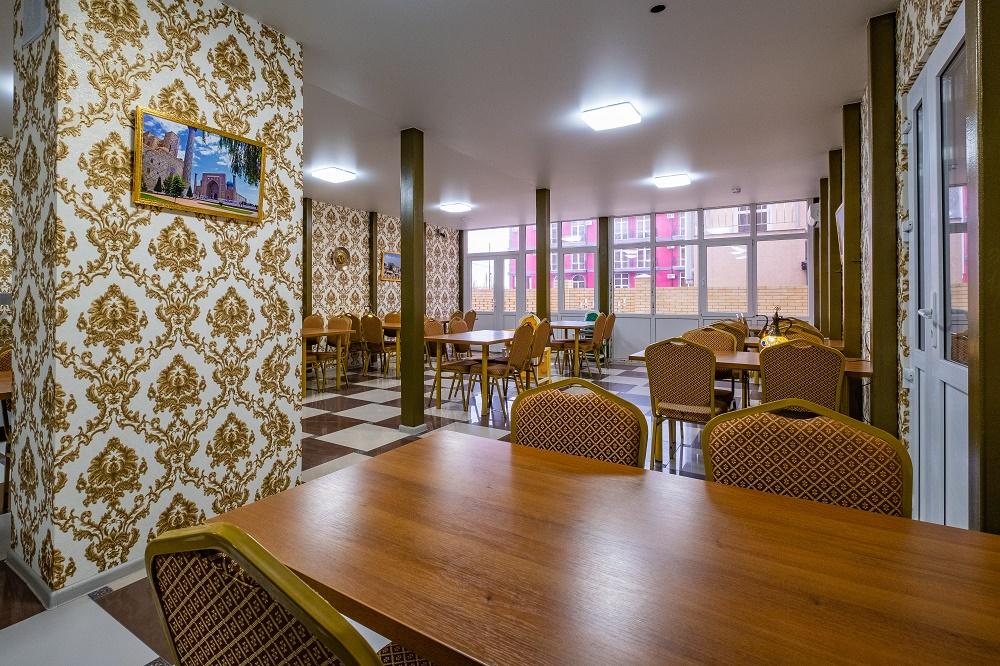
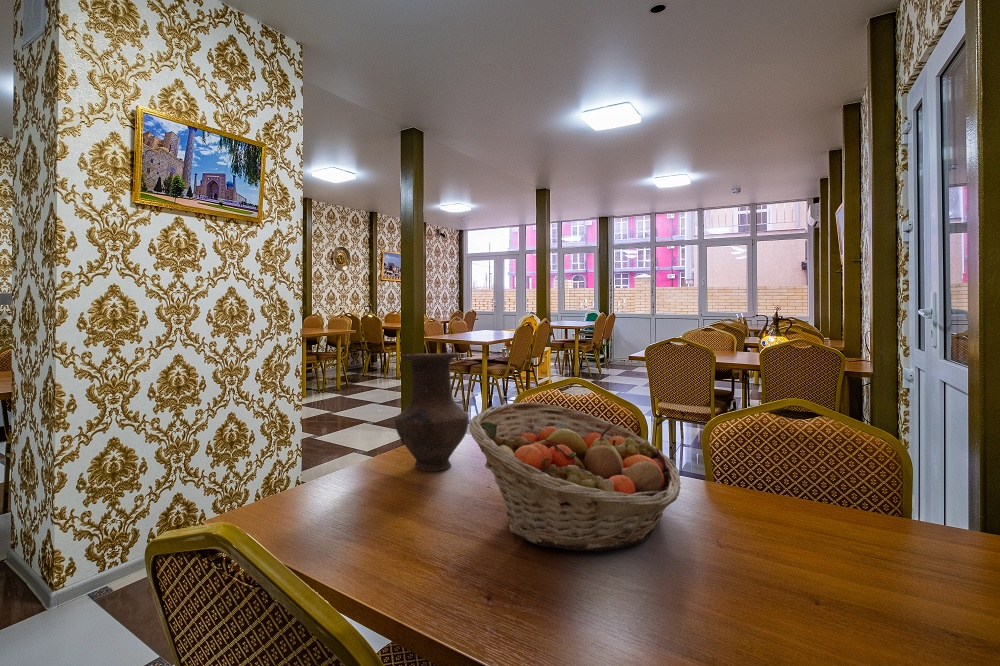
+ vase (432, 410)
+ fruit basket (576, 463)
